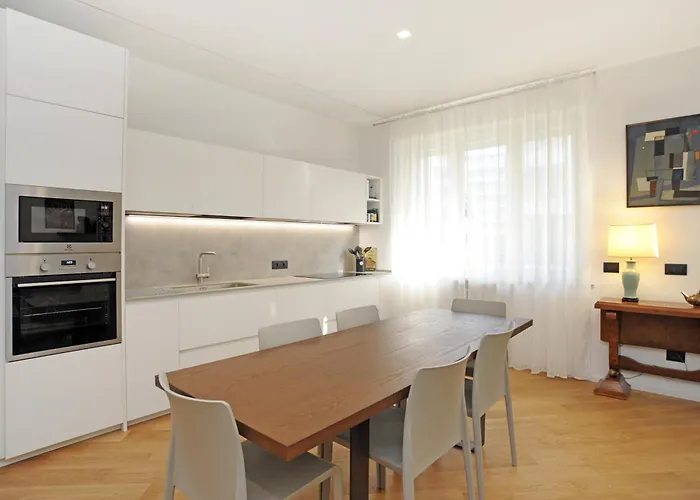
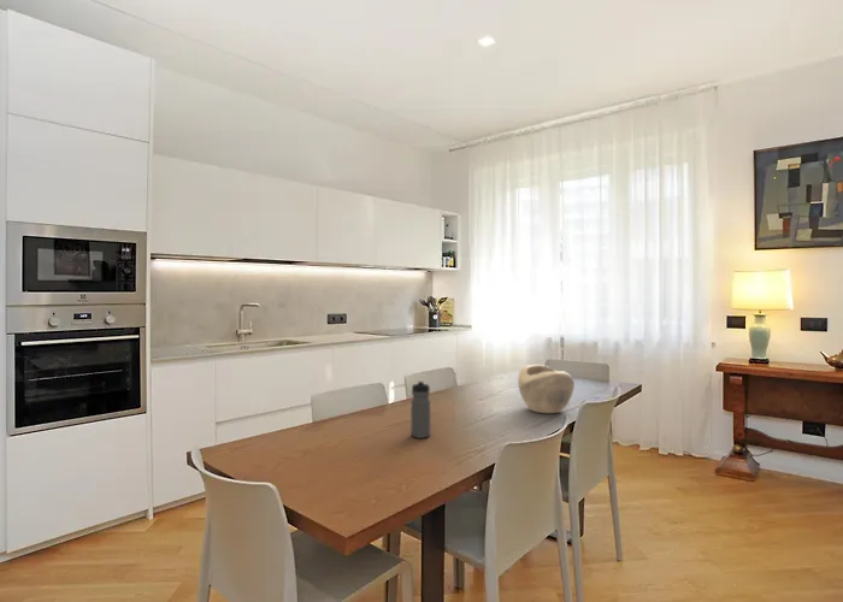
+ decorative bowl (546, 388)
+ water bottle (420, 408)
